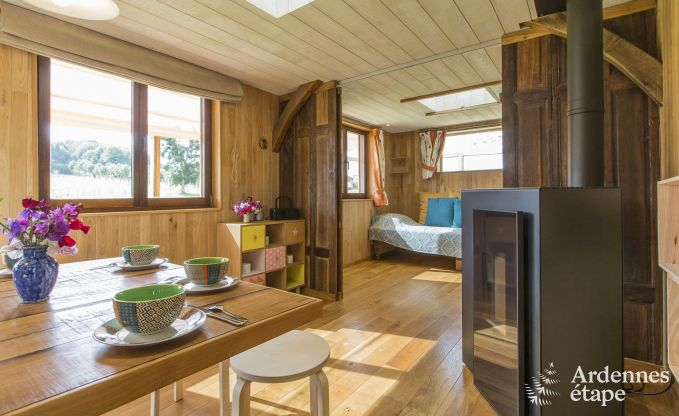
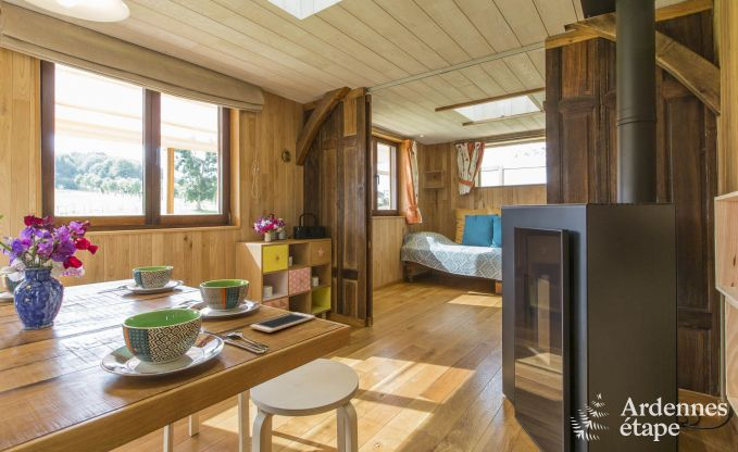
+ cell phone (284, 321)
